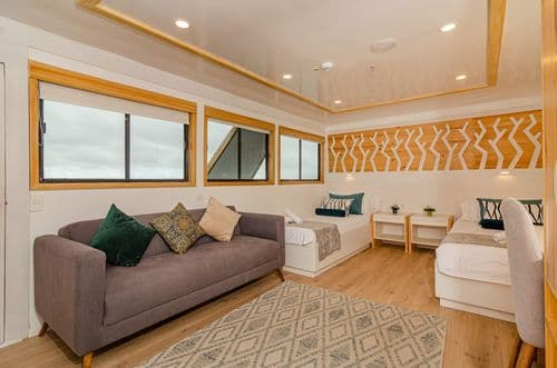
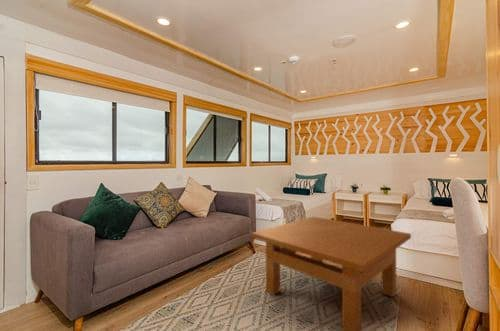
+ table (330, 261)
